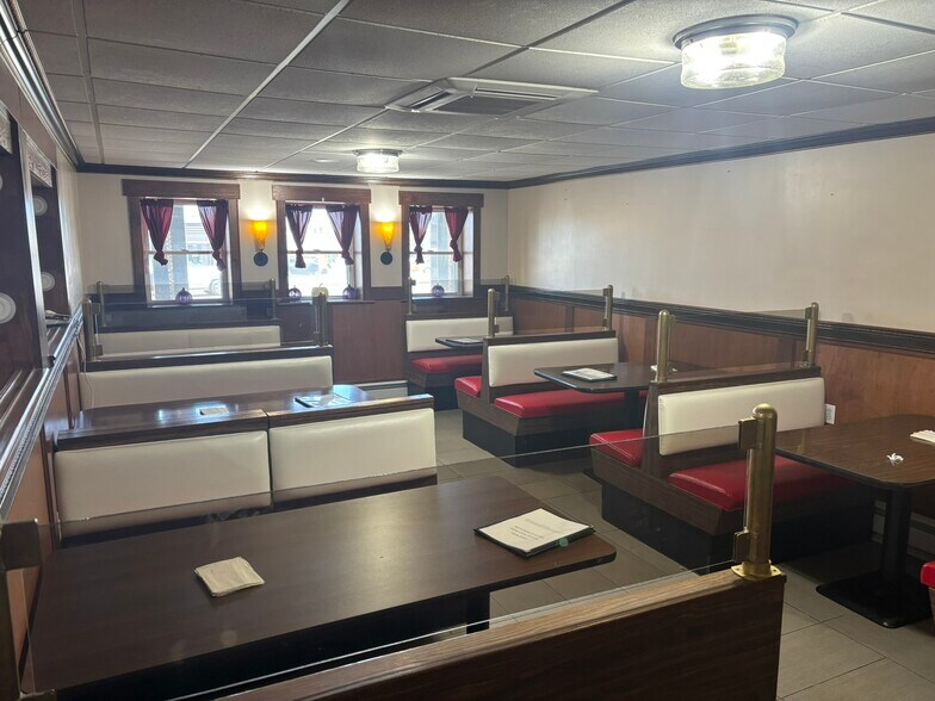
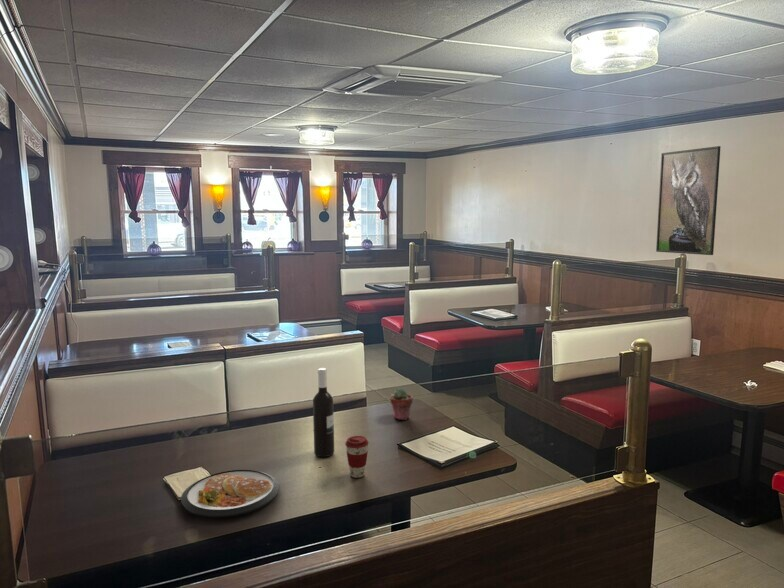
+ wine bottle (323, 411)
+ potted succulent (401, 402)
+ dish (231, 489)
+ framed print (686, 202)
+ coffee cup (357, 456)
